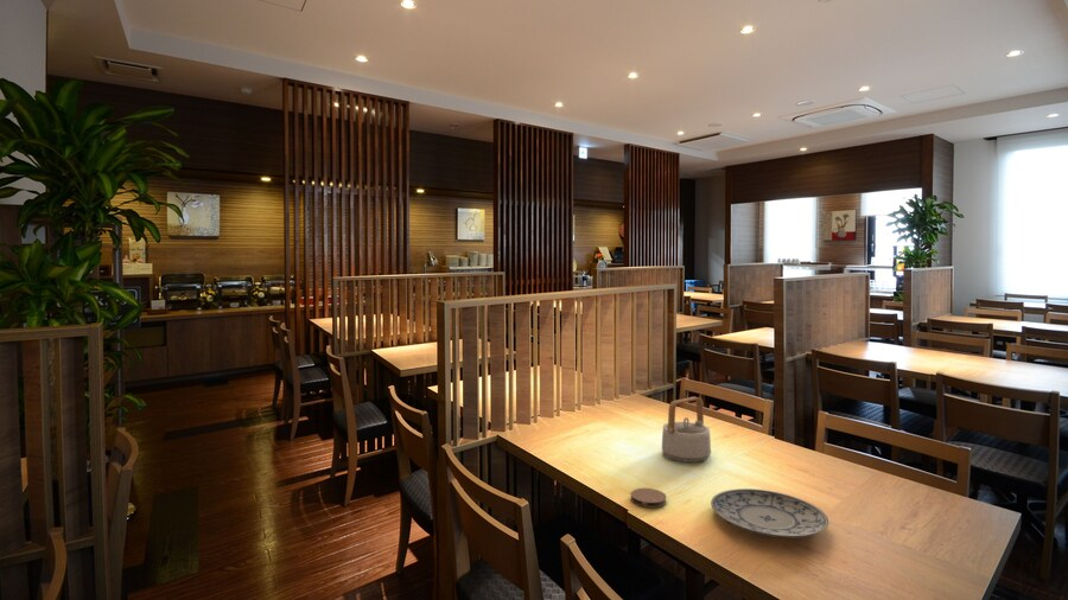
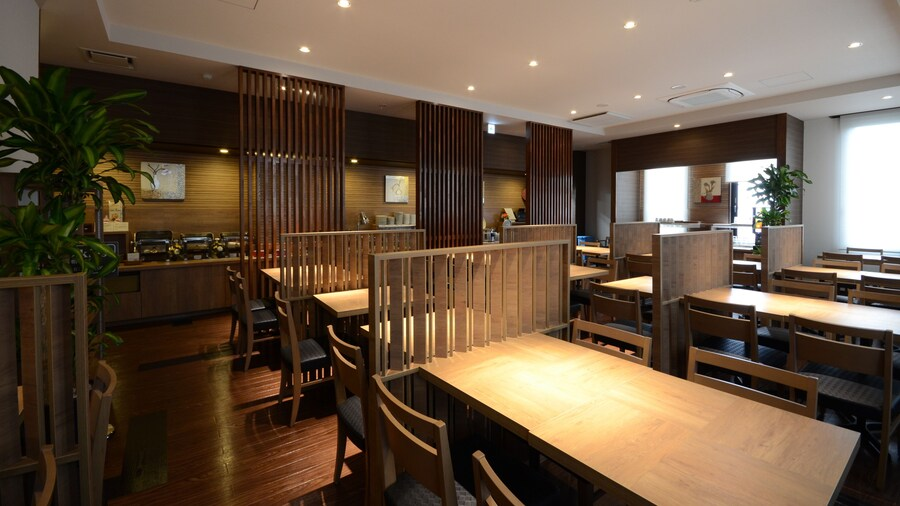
- teapot (688, 426)
- plate (767, 515)
- coaster (648, 497)
